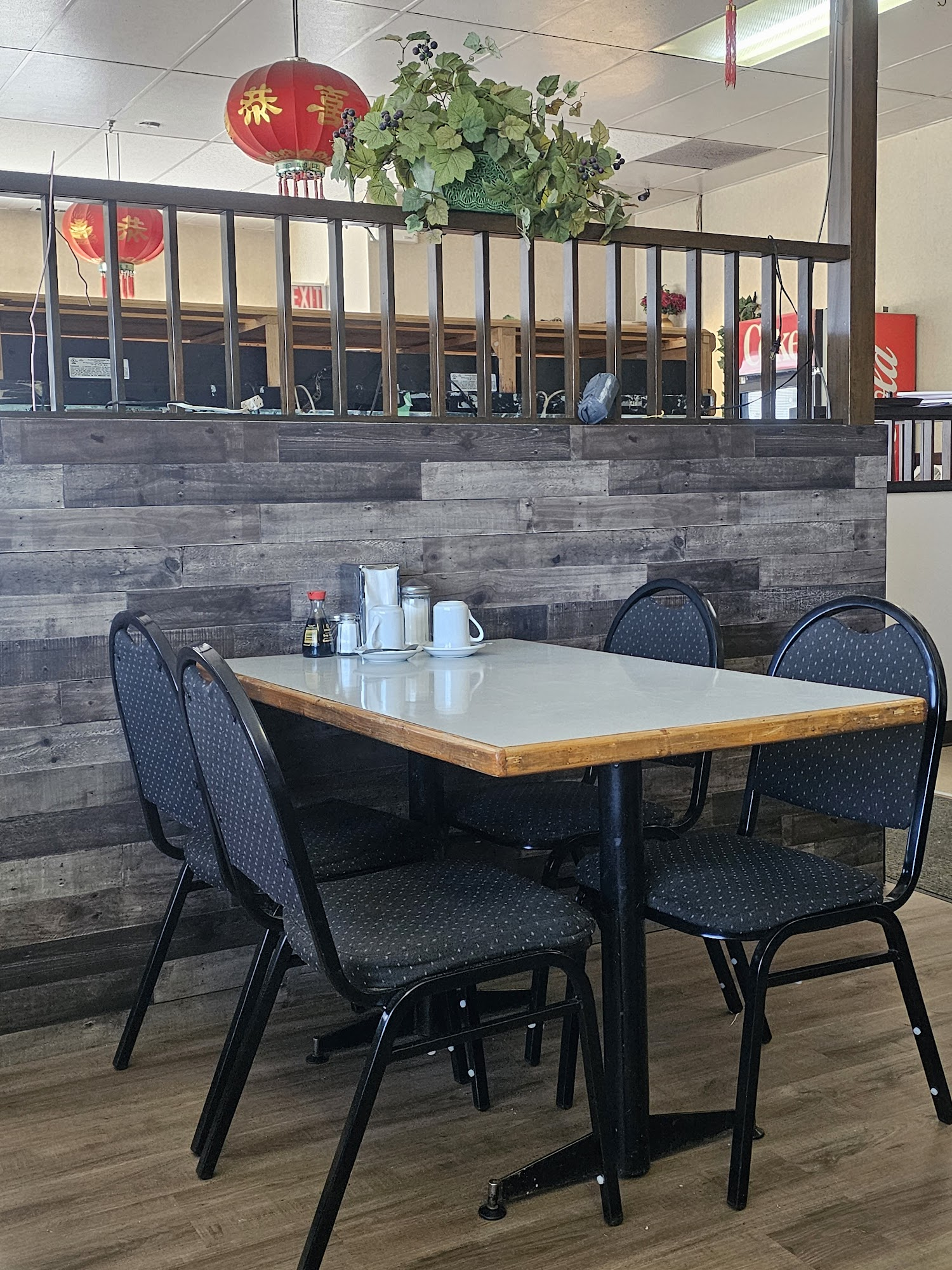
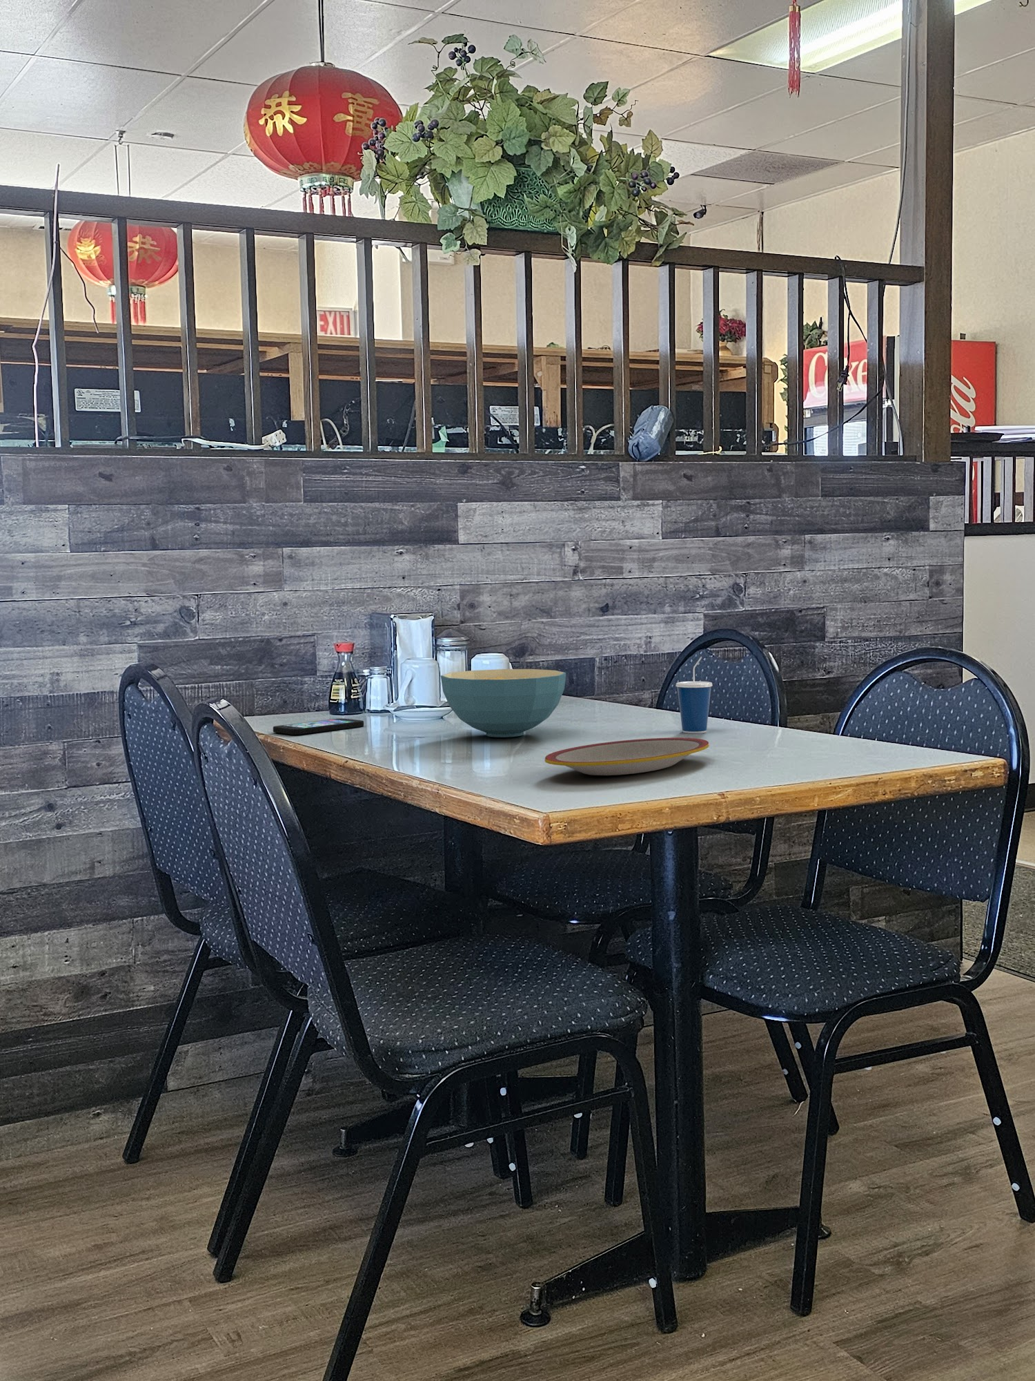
+ cereal bowl (503, 705)
+ smartphone (319, 725)
+ cup (694, 694)
+ plate (629, 758)
